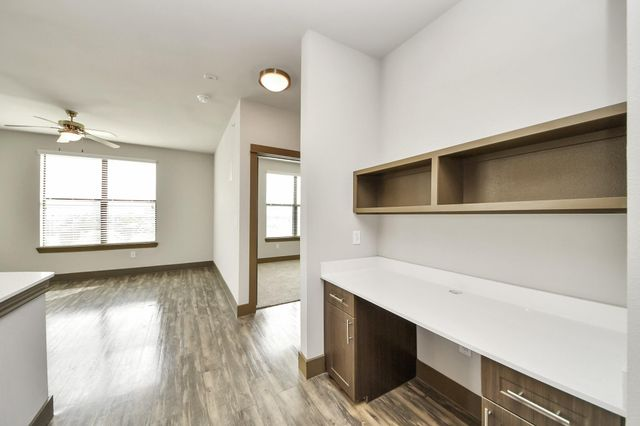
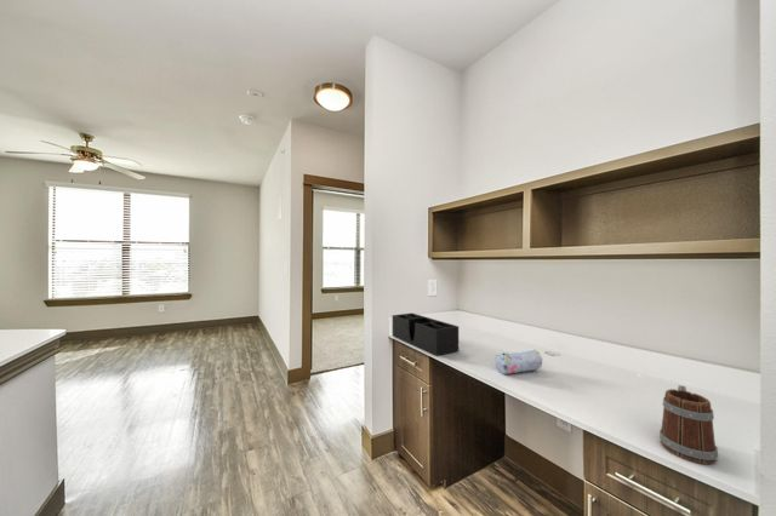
+ desk organizer (422, 331)
+ pencil case (518, 360)
+ mug (685, 419)
